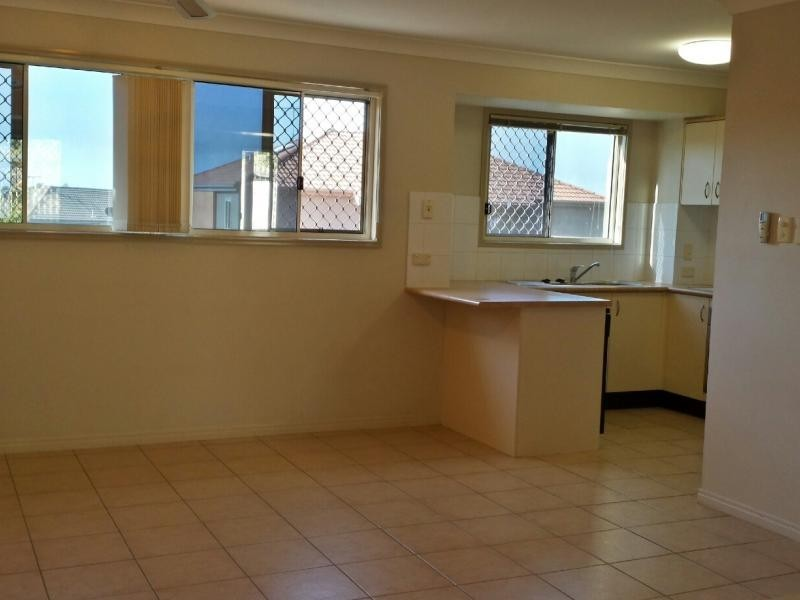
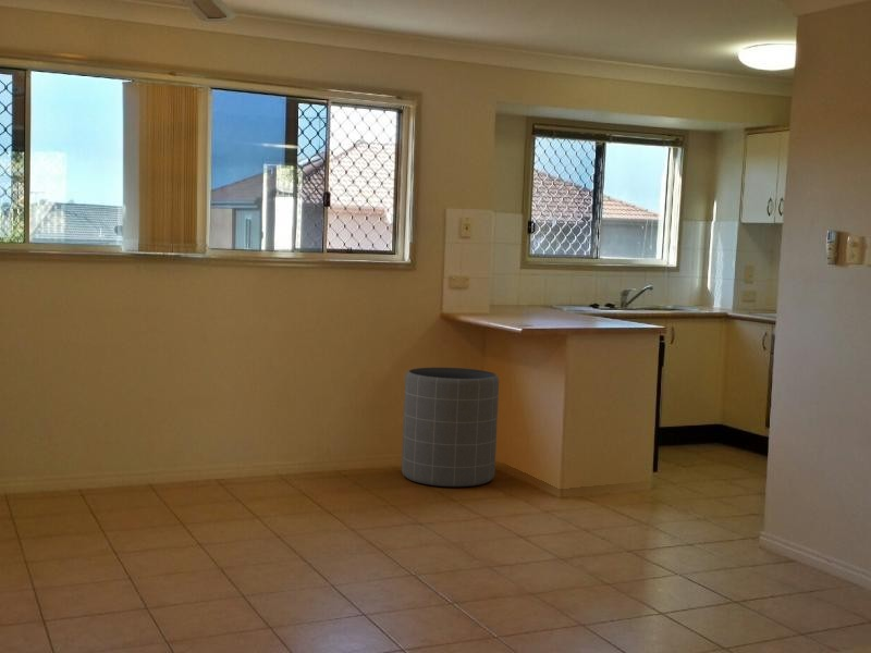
+ trash can (450, 424)
